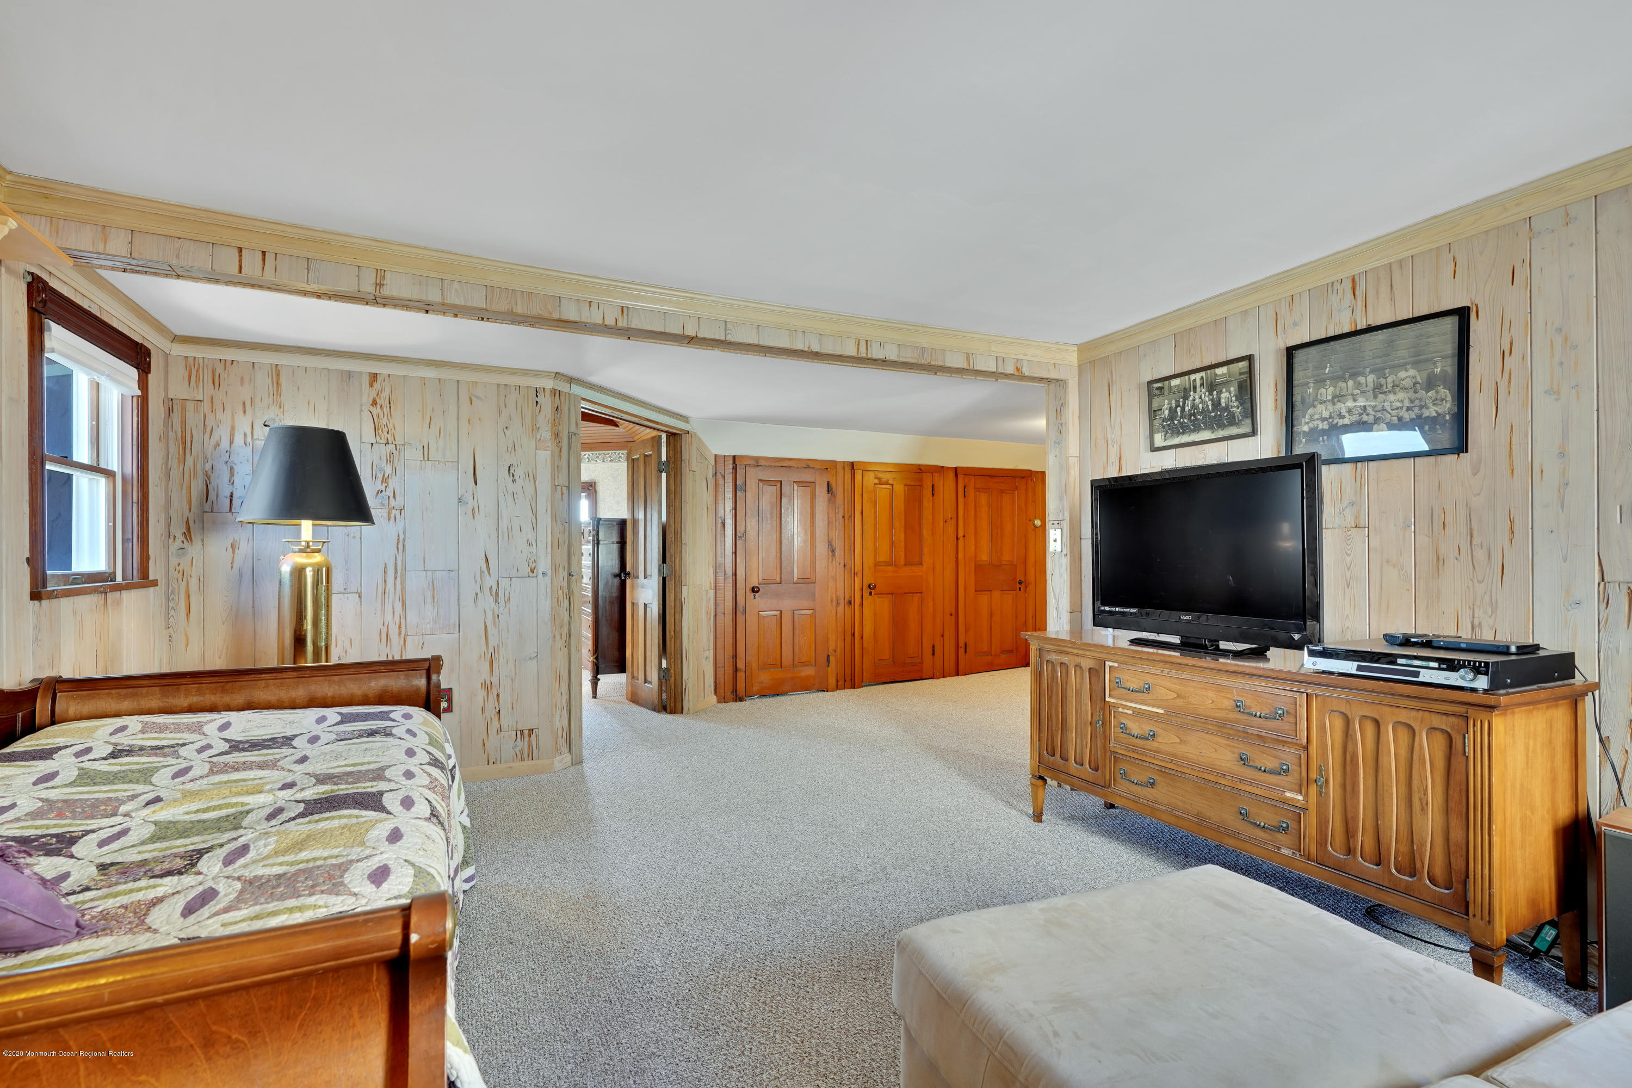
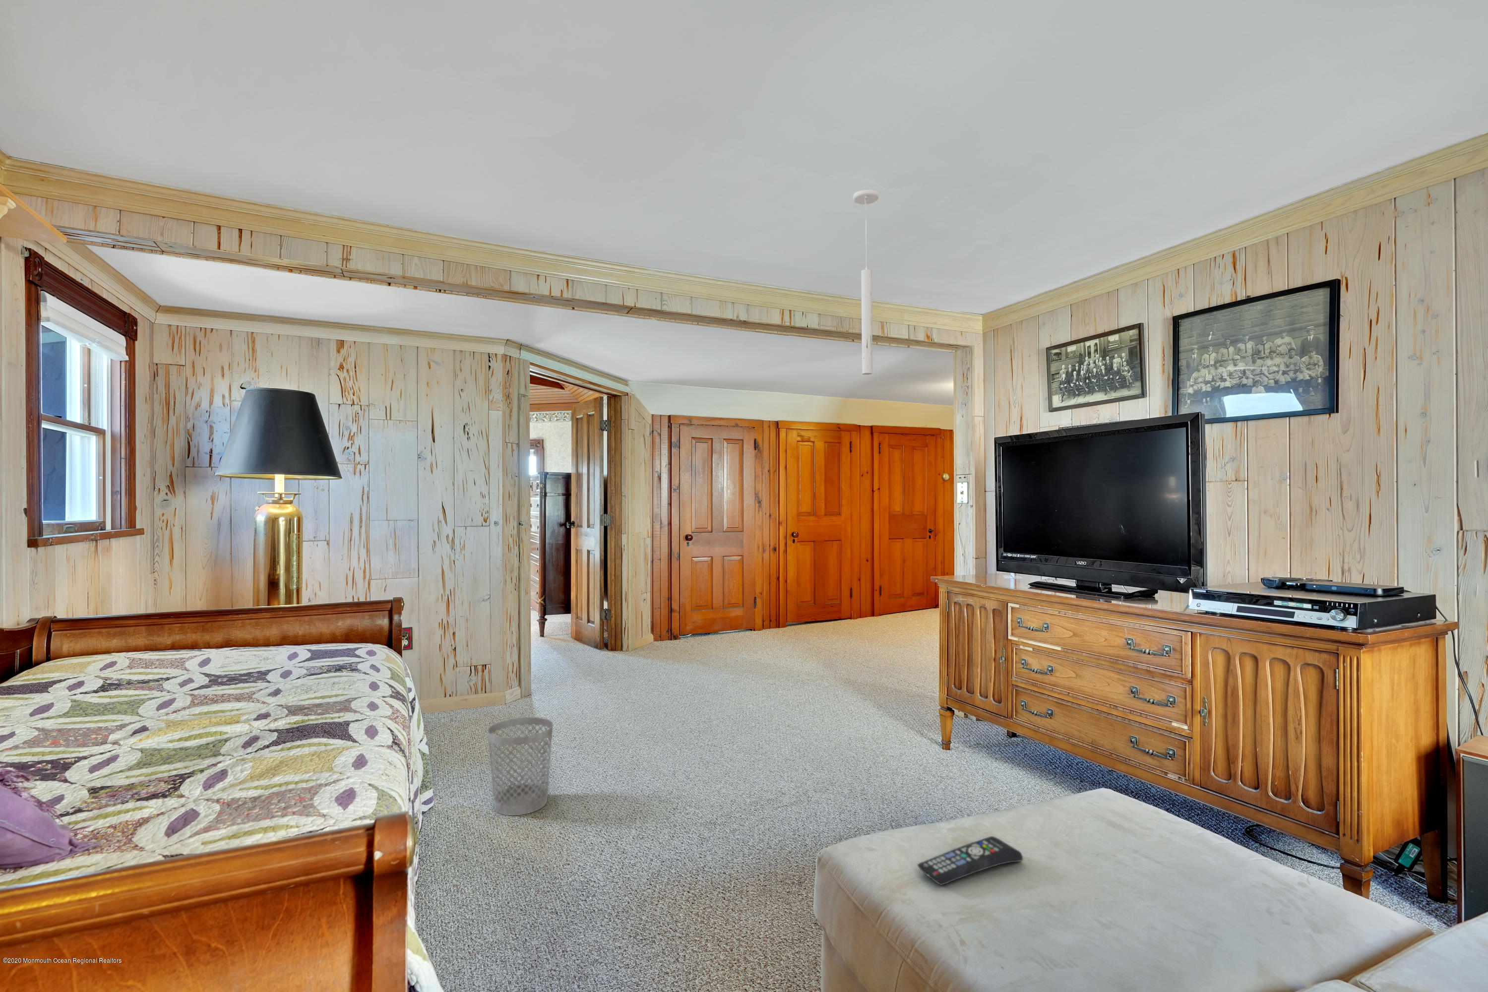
+ remote control (971, 859)
+ wastebasket (520, 765)
+ ceiling light (867, 285)
